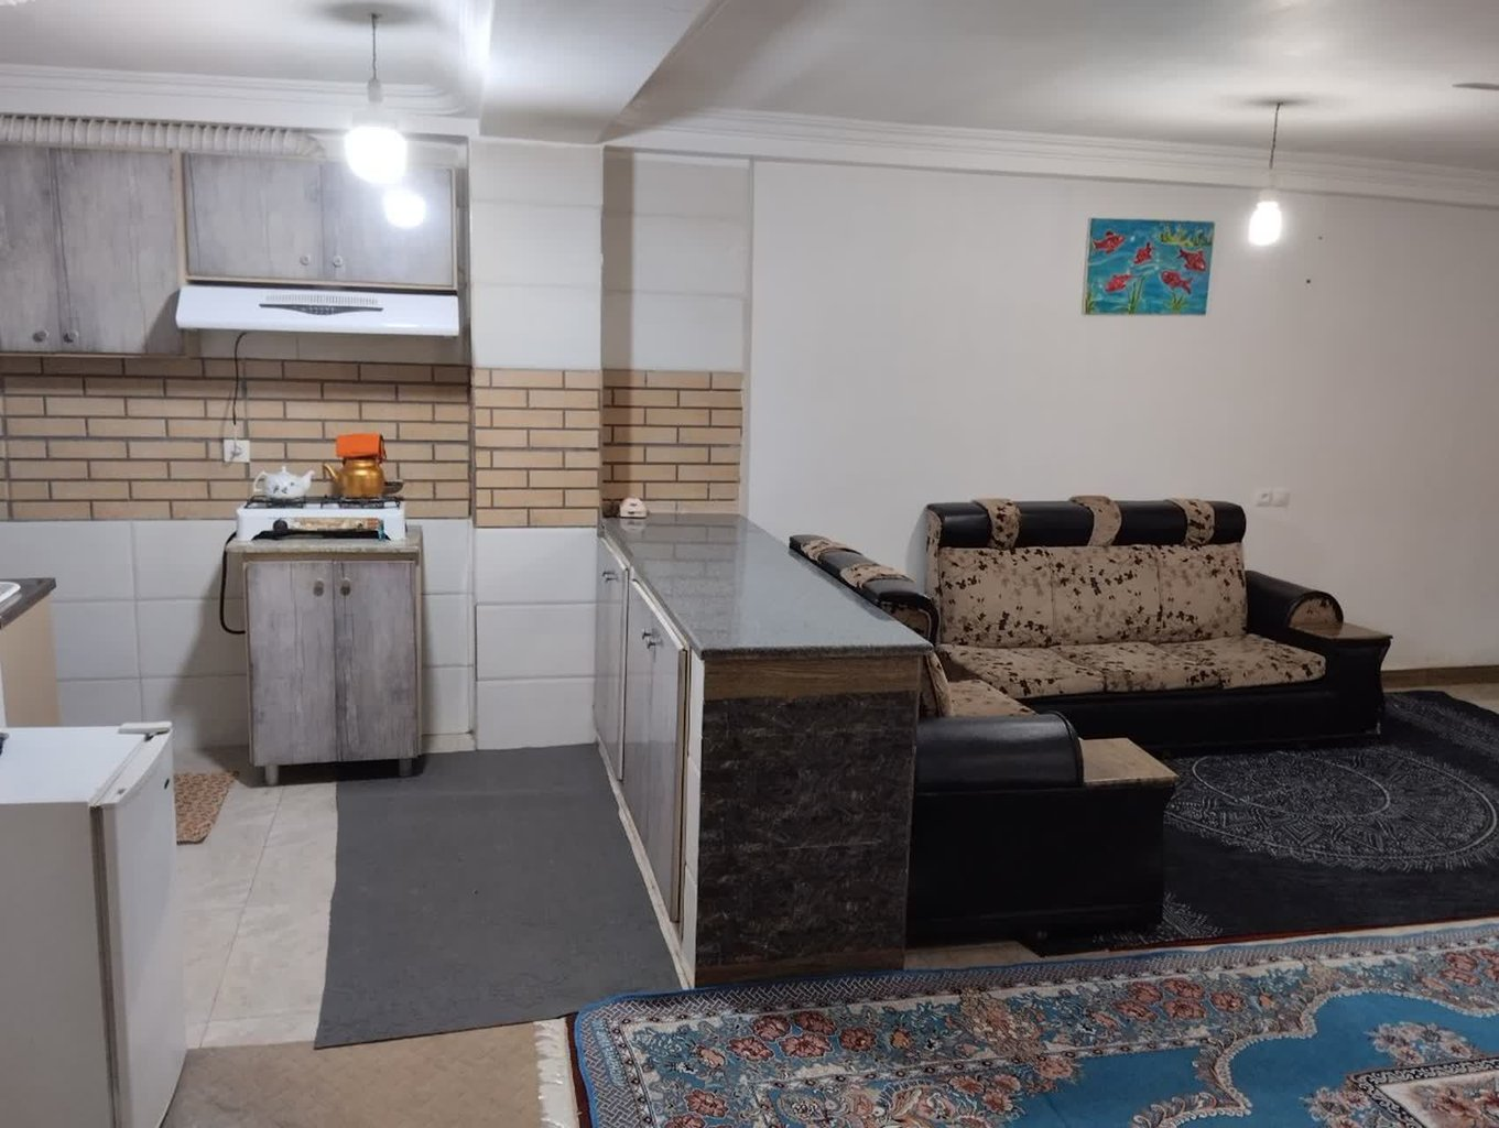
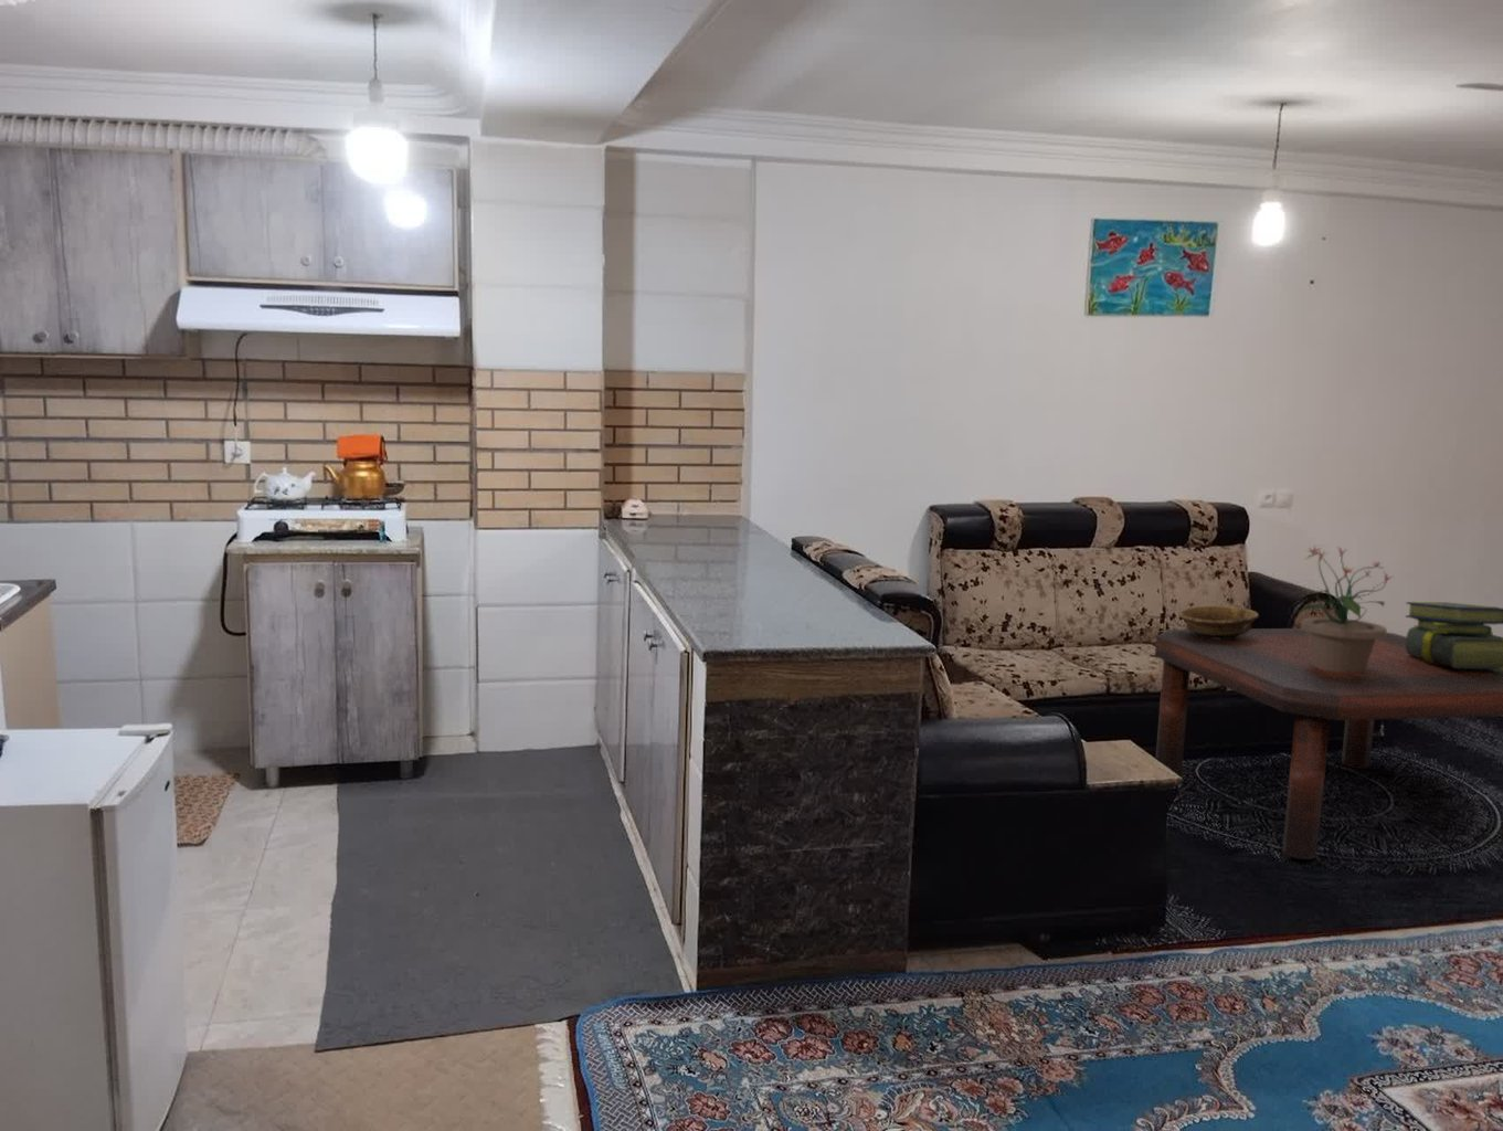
+ coffee table (1344, 731)
+ potted plant (1339, 606)
+ stack of books (1453, 632)
+ decorative bowl (1217, 621)
